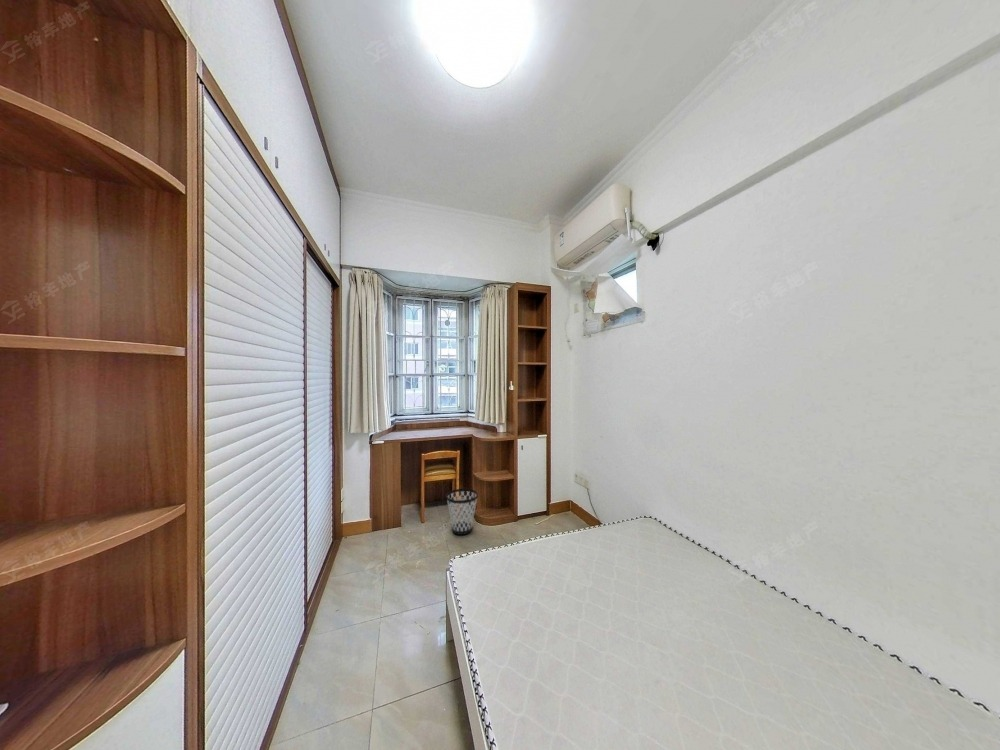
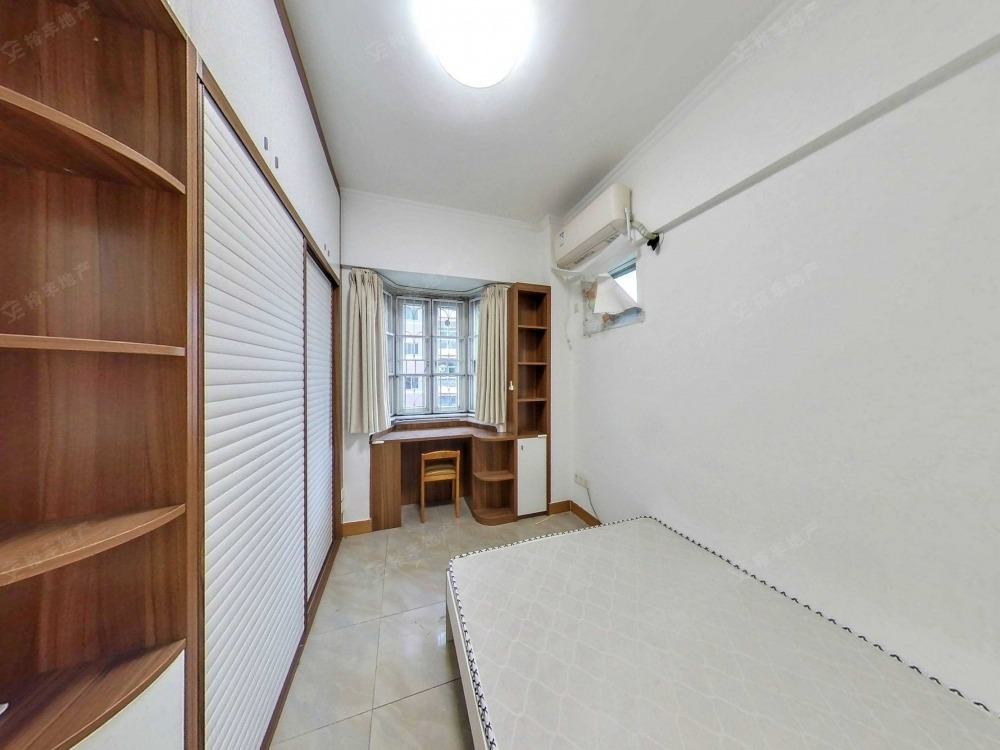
- wastebasket (462, 512)
